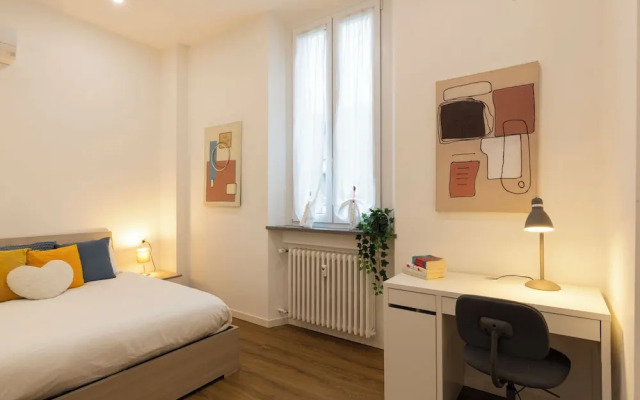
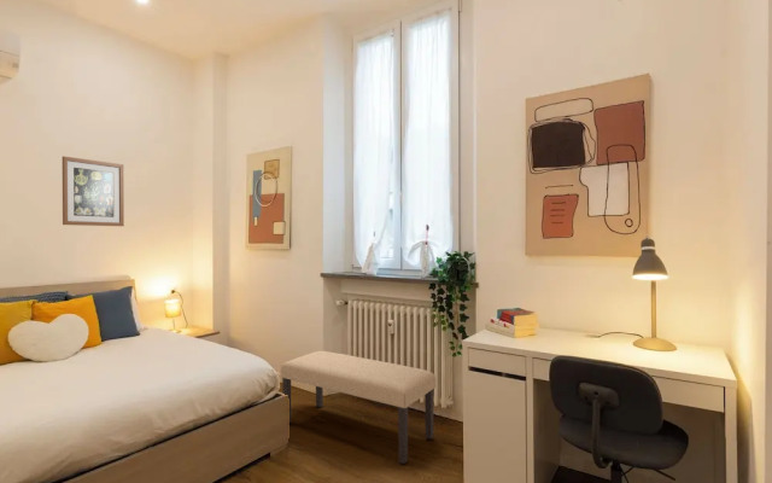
+ wall art (94, 192)
+ bench (355, 395)
